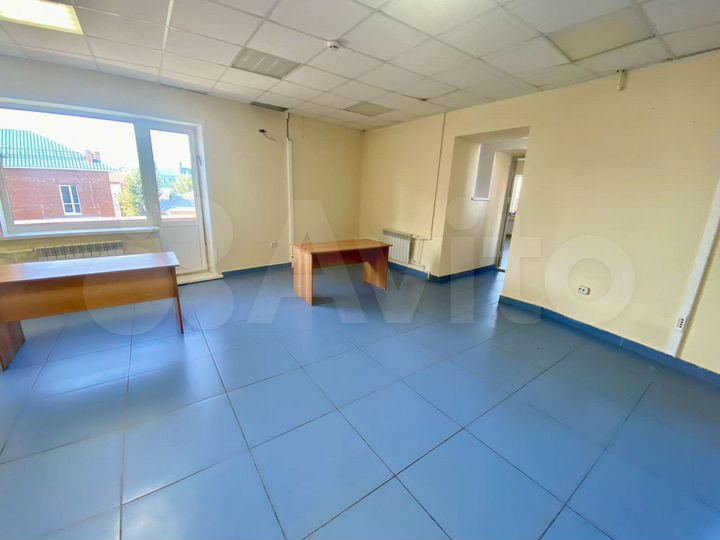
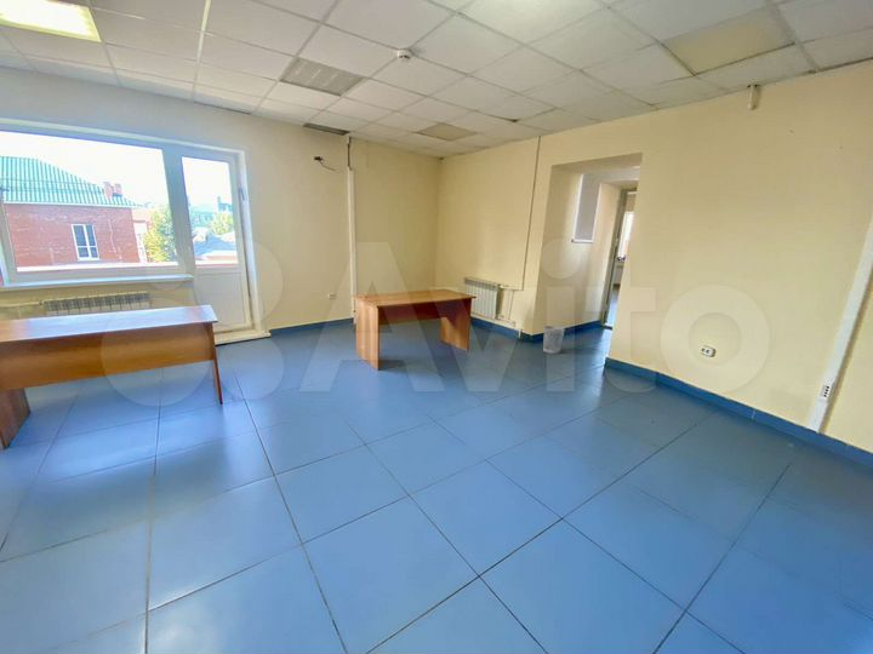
+ wastebasket (552, 339)
